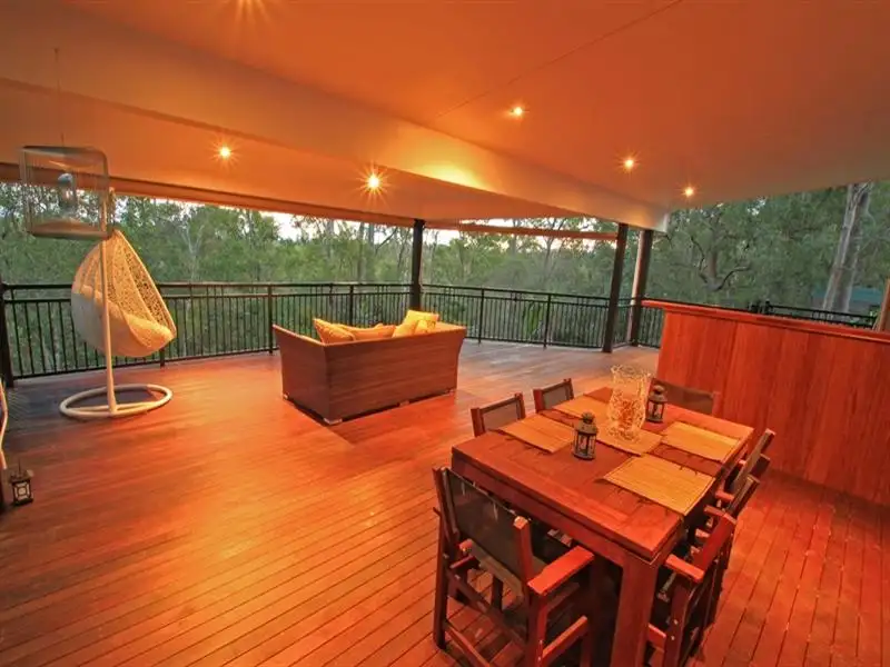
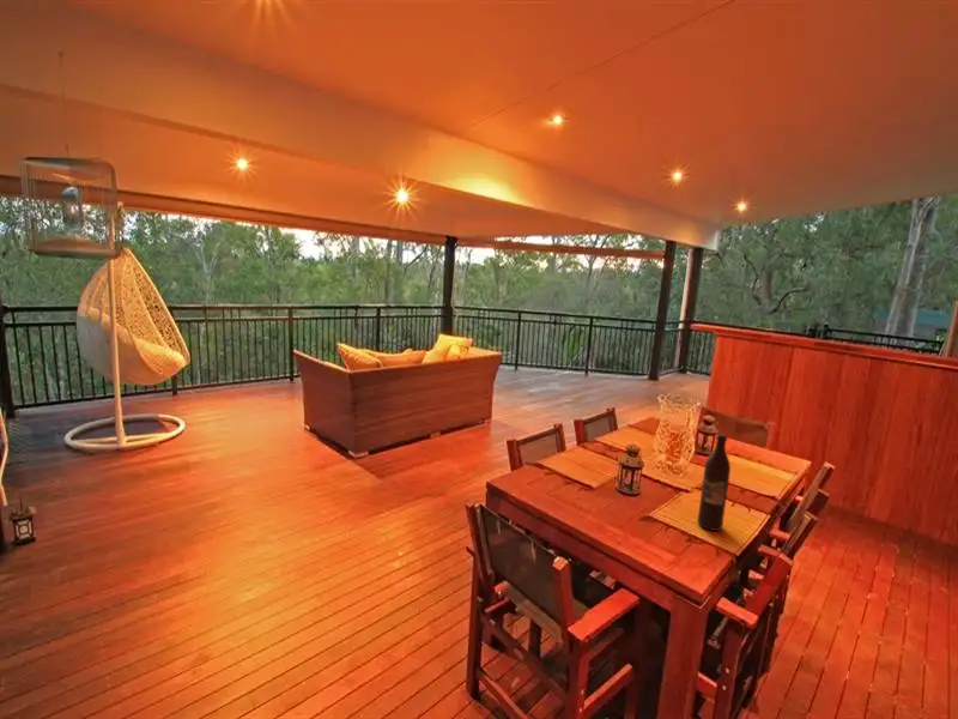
+ wine bottle (715, 481)
